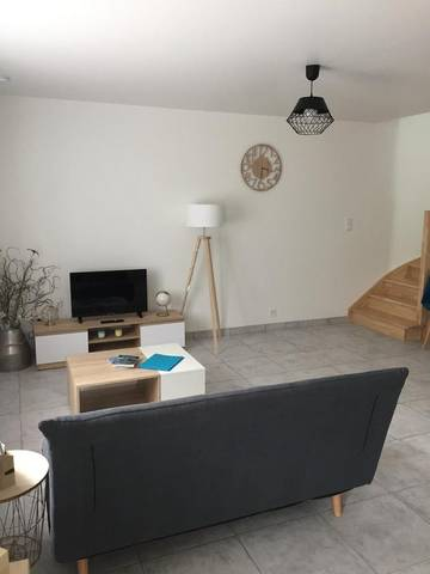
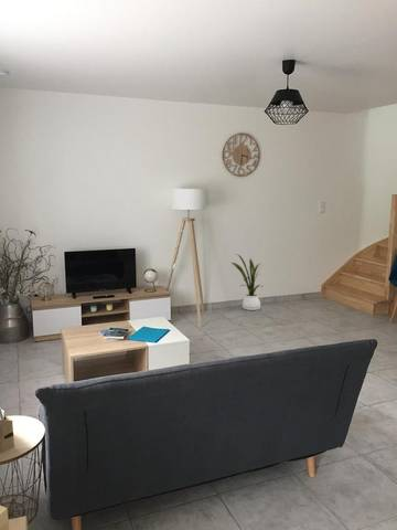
+ house plant (249, 280)
